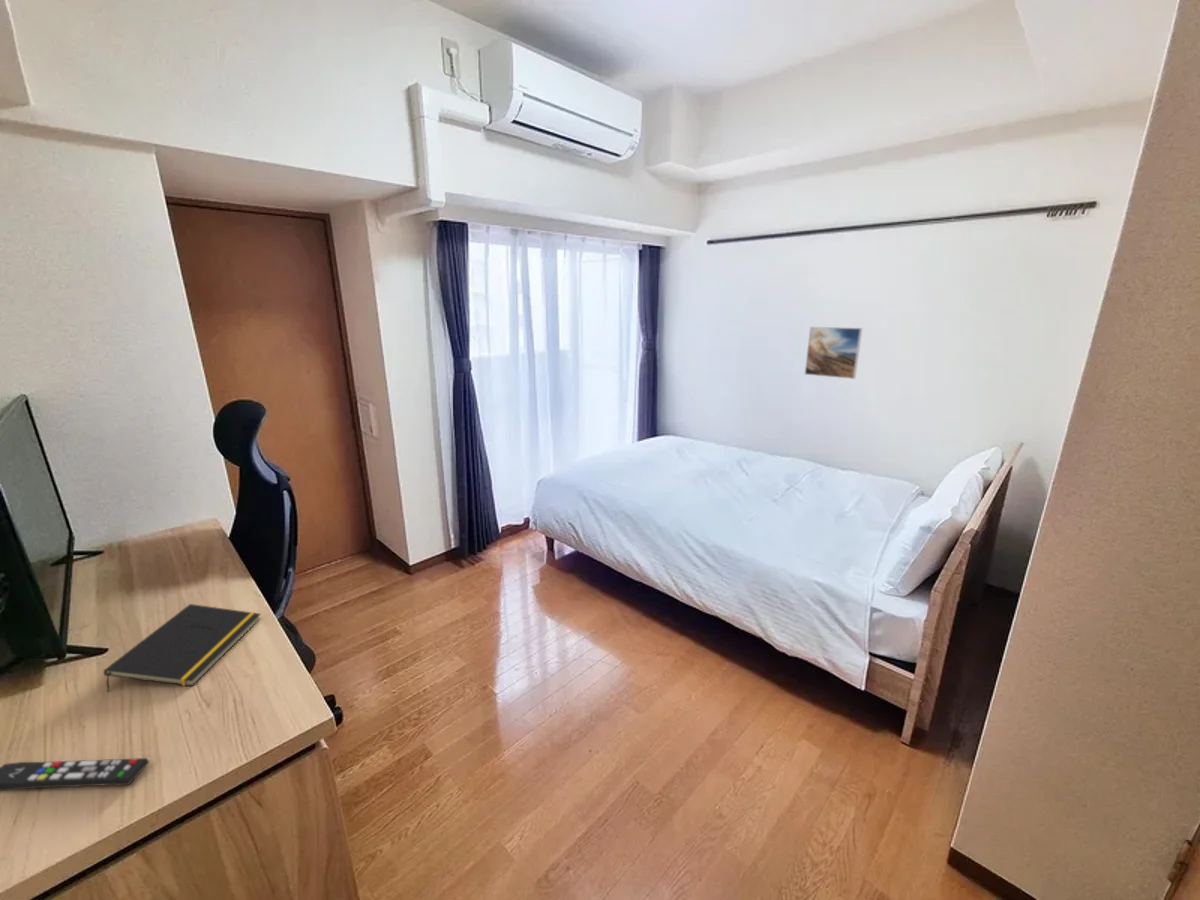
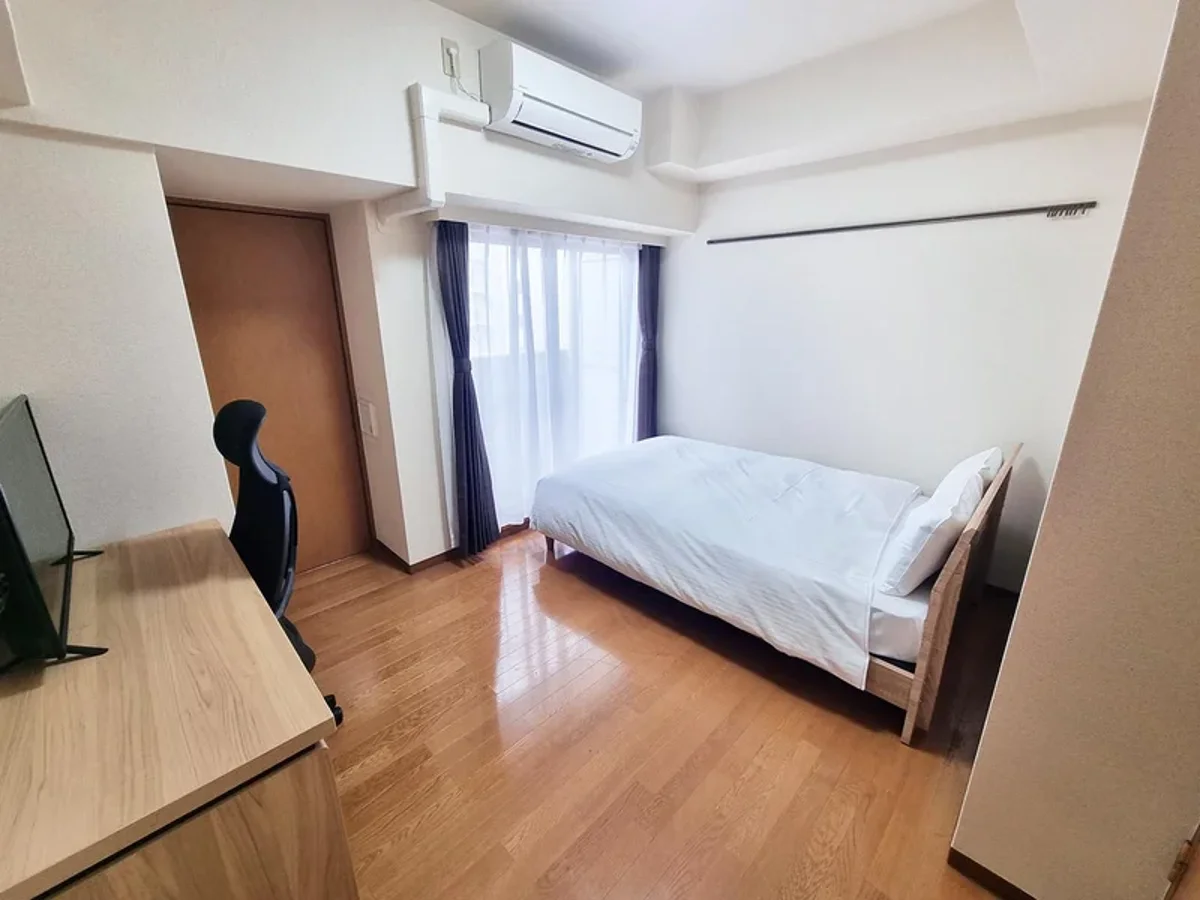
- notepad (190, 641)
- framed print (832, 352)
- remote control (64, 774)
